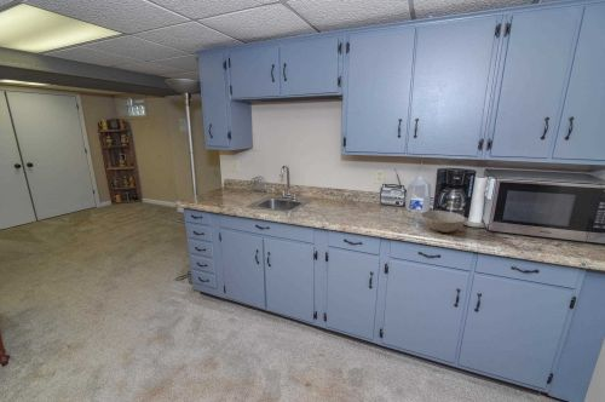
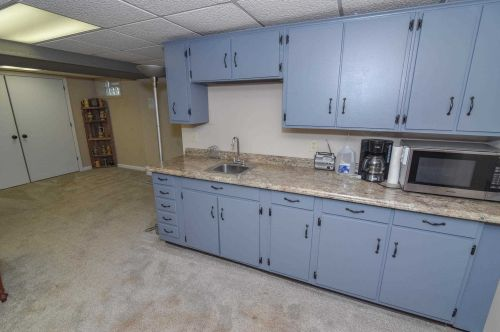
- bowl (442, 223)
